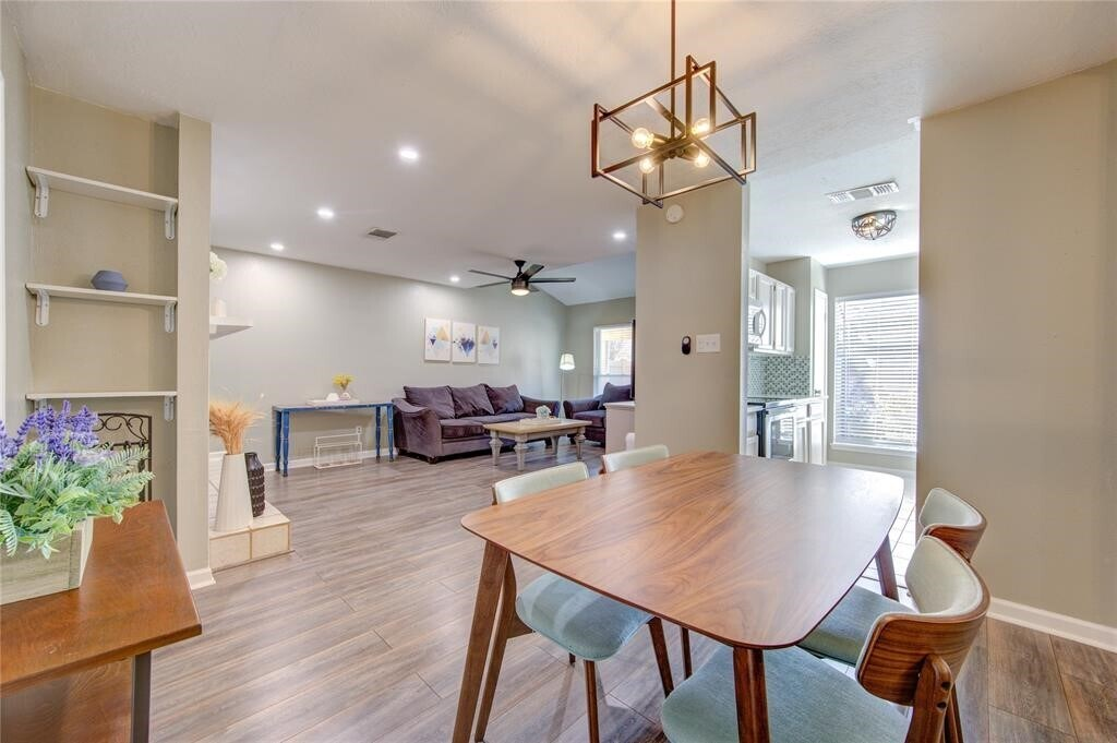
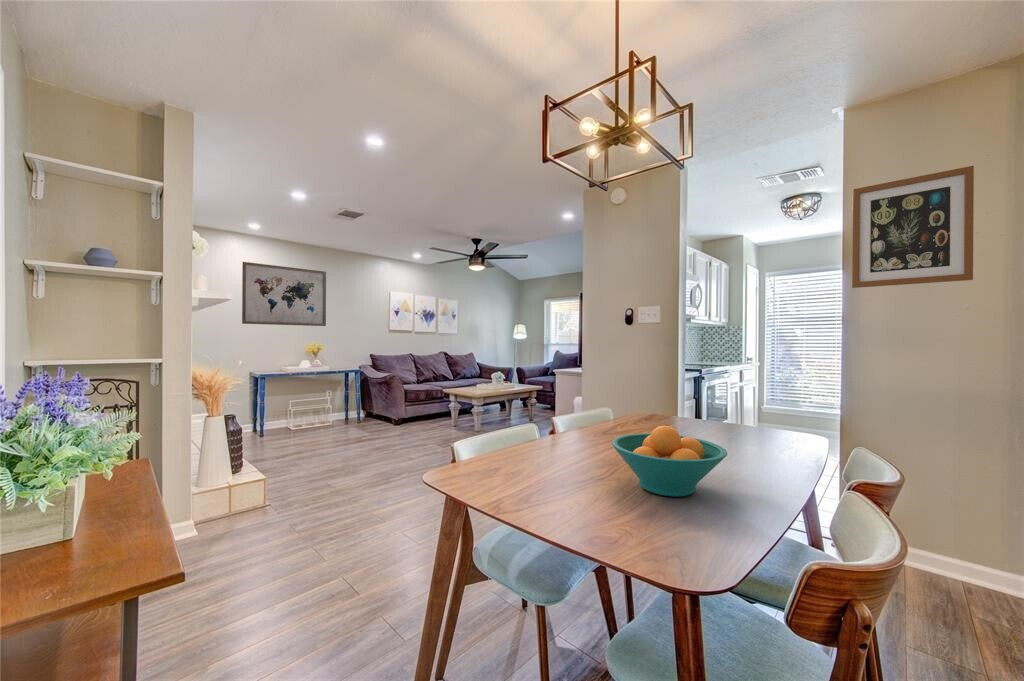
+ wall art (286, 296)
+ wall art (908, 231)
+ fruit bowl (666, 456)
